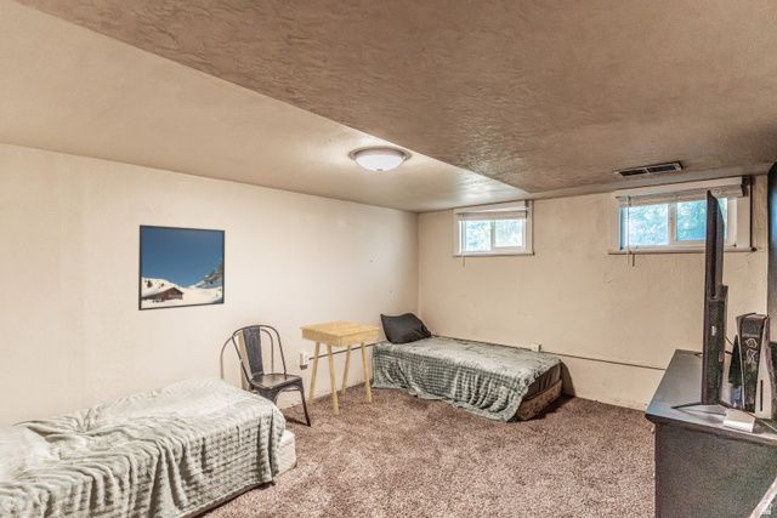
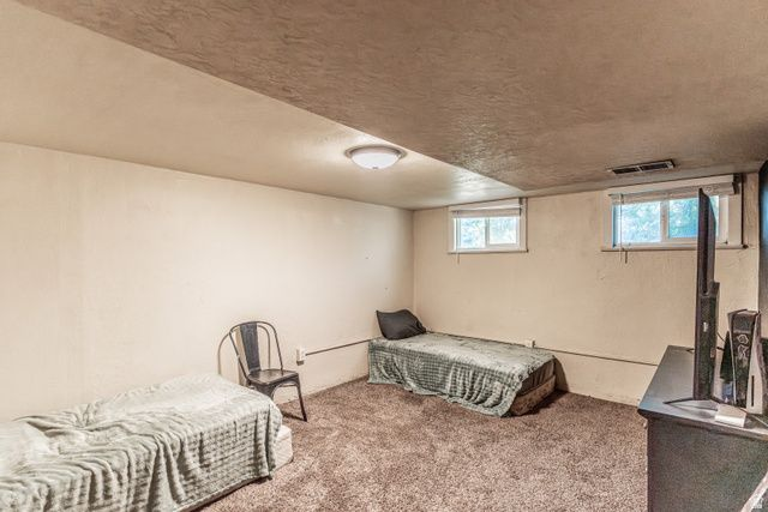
- side table (345, 365)
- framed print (185, 267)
